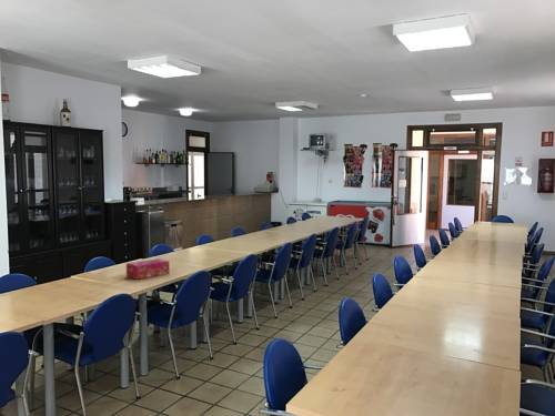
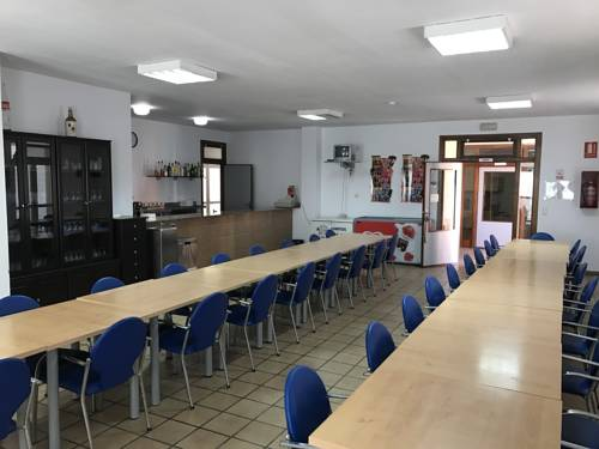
- tissue box (148, 267)
